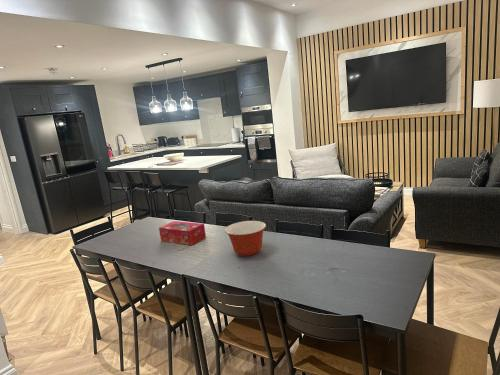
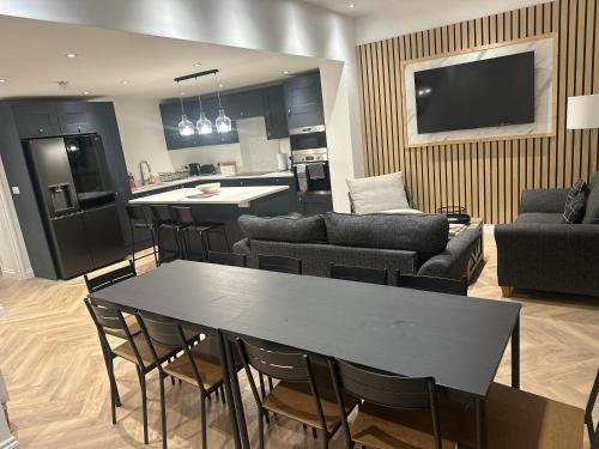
- mixing bowl (246, 239)
- tissue box (182, 232)
